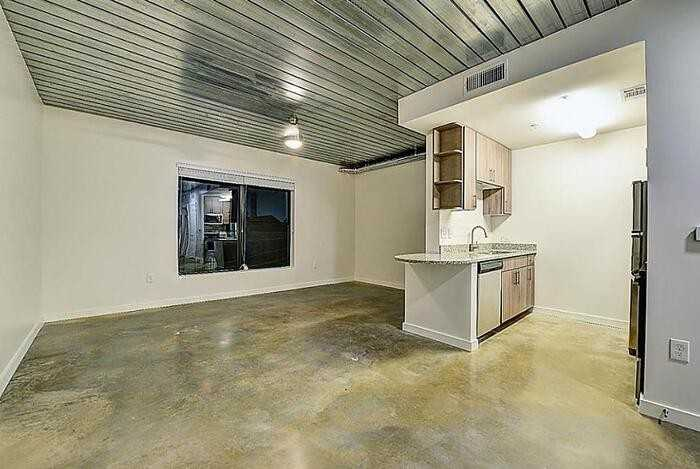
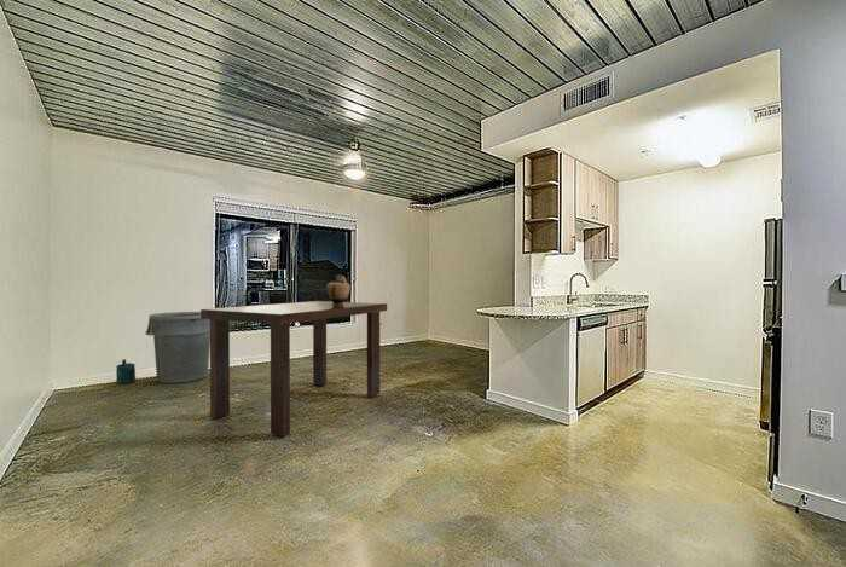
+ dining table (313, 355)
+ trash can (182, 346)
+ watering can (127, 371)
+ ceramic jug (337, 289)
